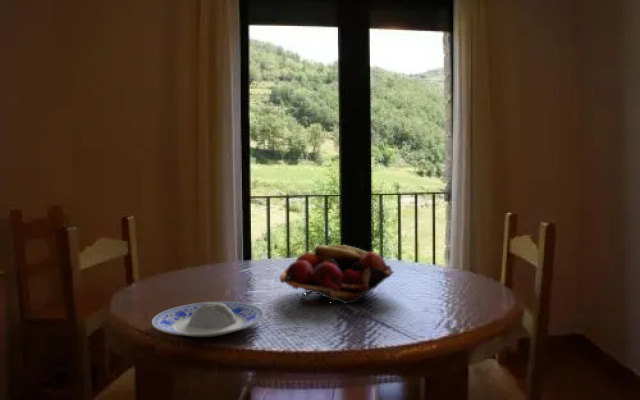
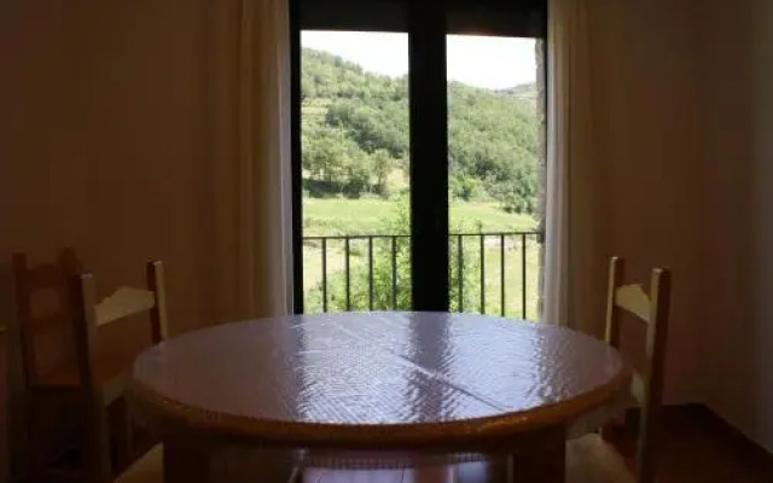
- fruit basket (335, 270)
- plate (209, 316)
